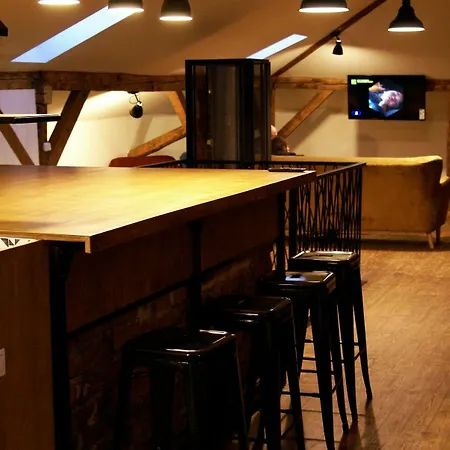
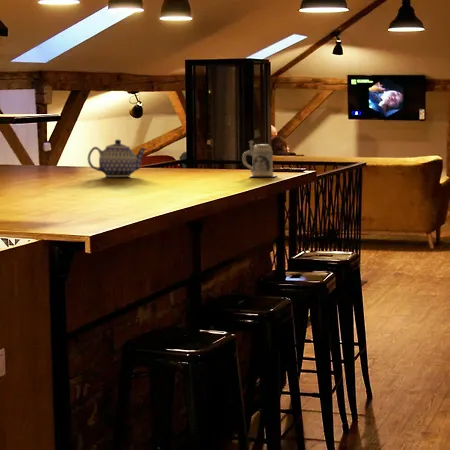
+ beer mug (261, 157)
+ teapot (118, 158)
